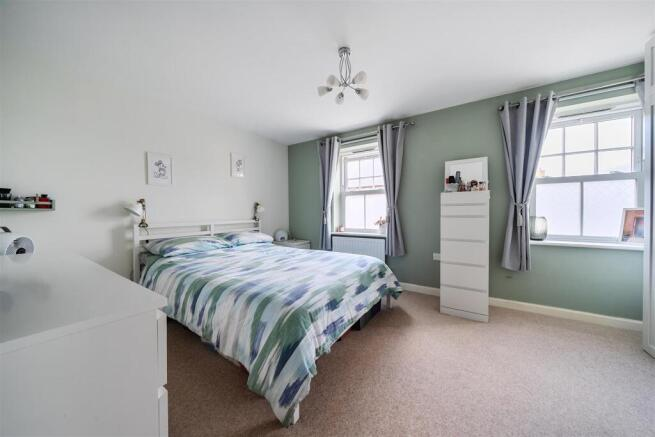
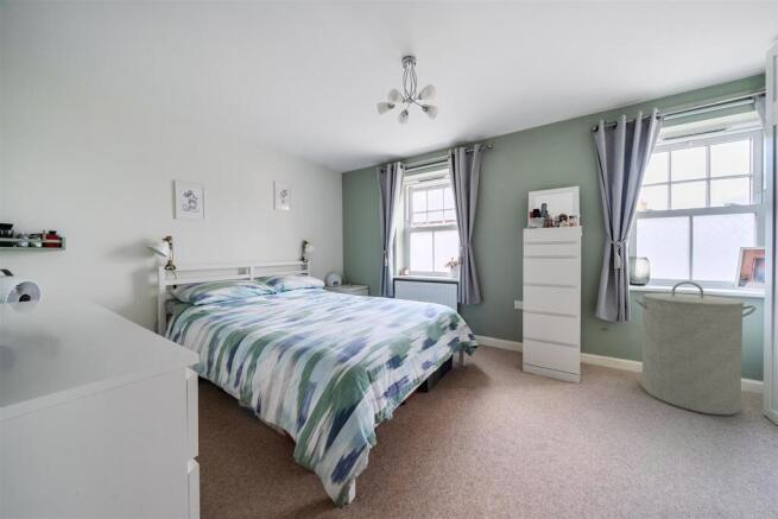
+ laundry hamper (688, 338)
